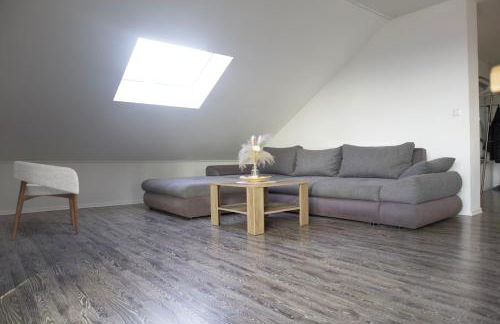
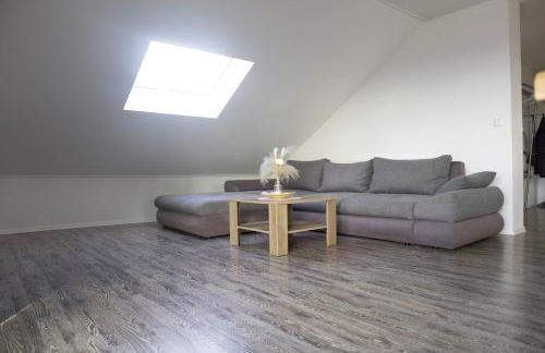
- armchair (49, 195)
